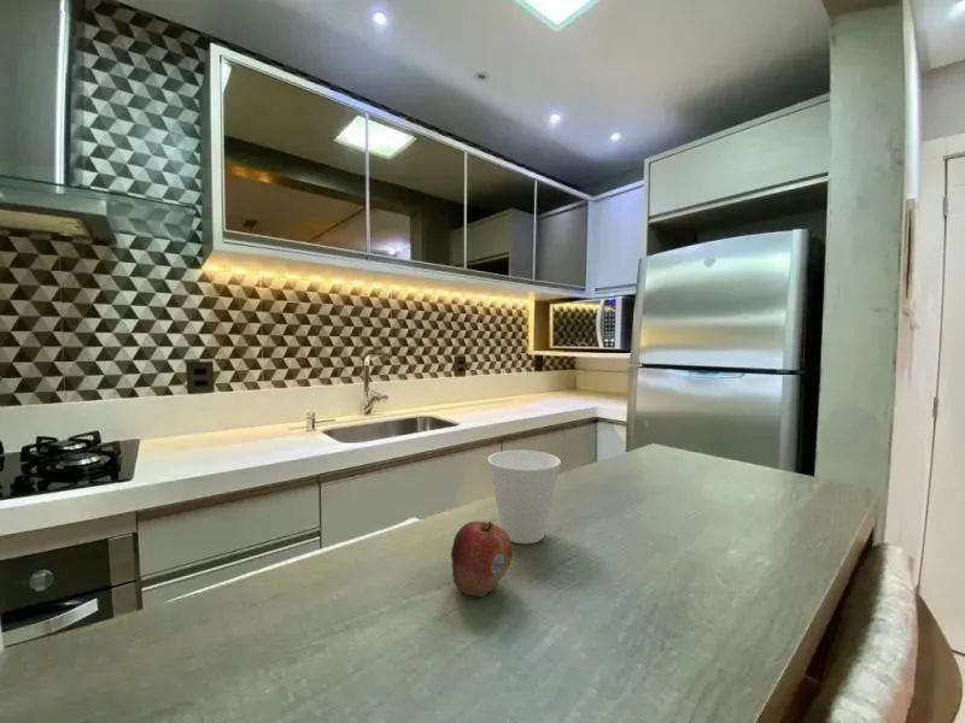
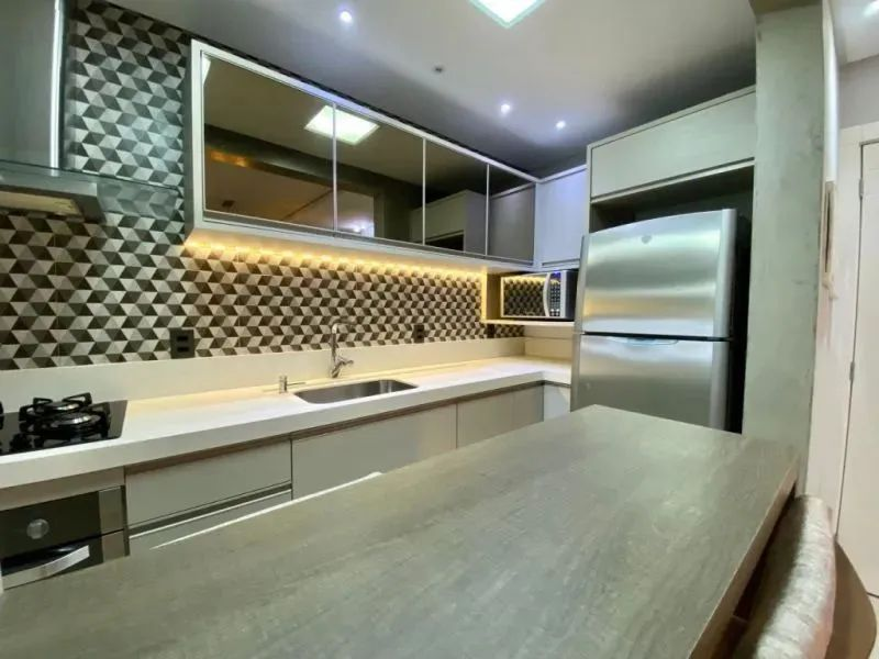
- cup (522, 496)
- fruit (481, 552)
